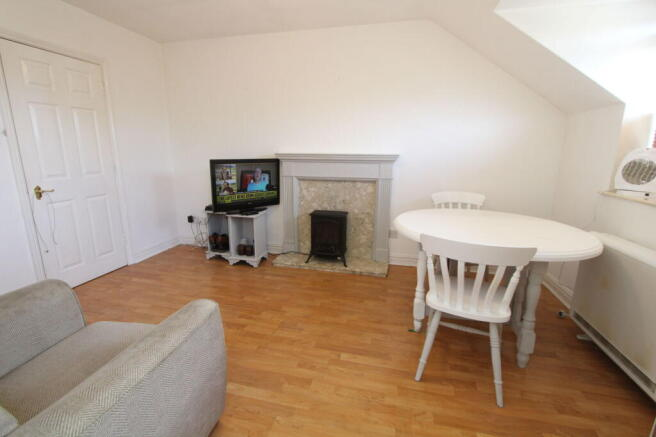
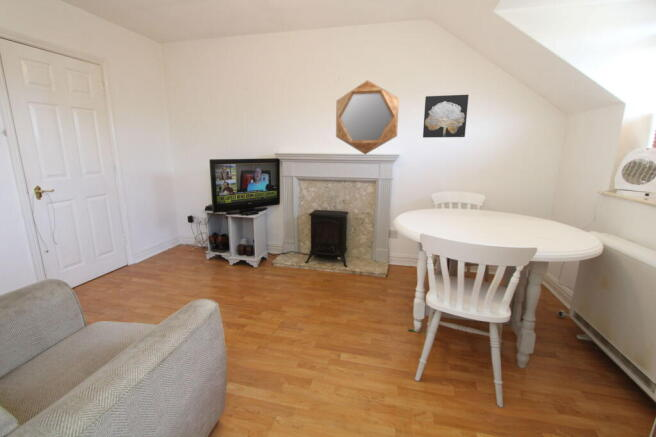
+ home mirror (365, 117)
+ wall art (444, 116)
